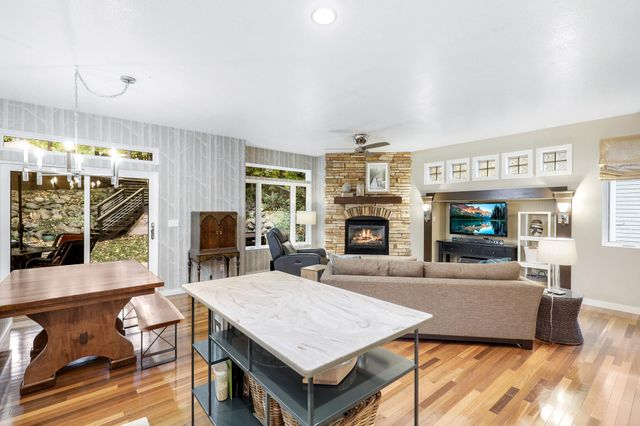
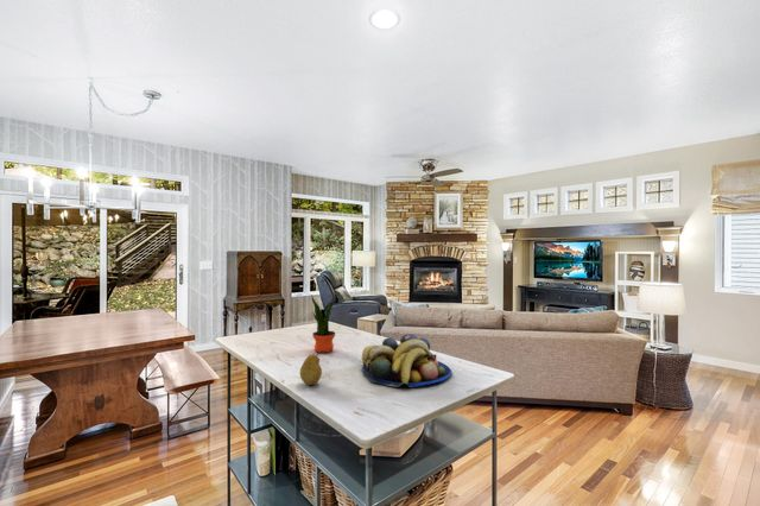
+ fruit bowl (406, 354)
+ fruit (311, 367)
+ potted plant (319, 322)
